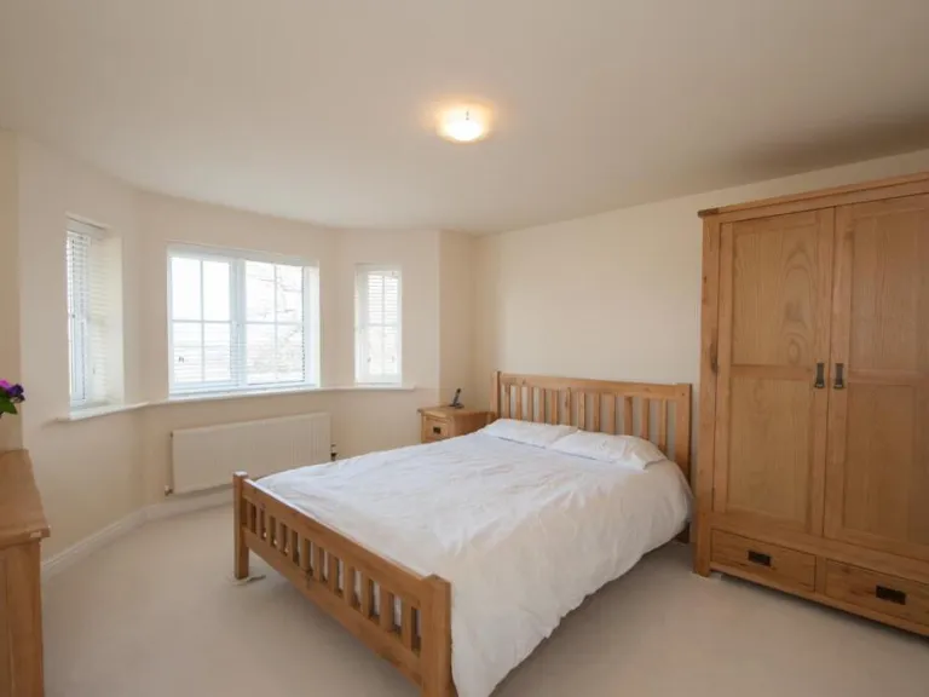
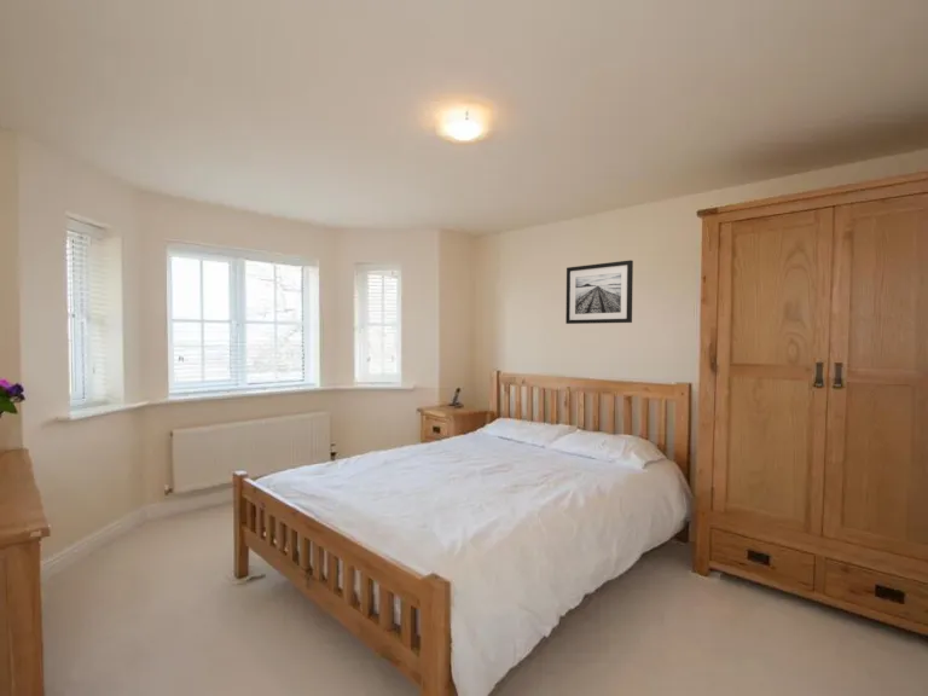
+ wall art (597, 294)
